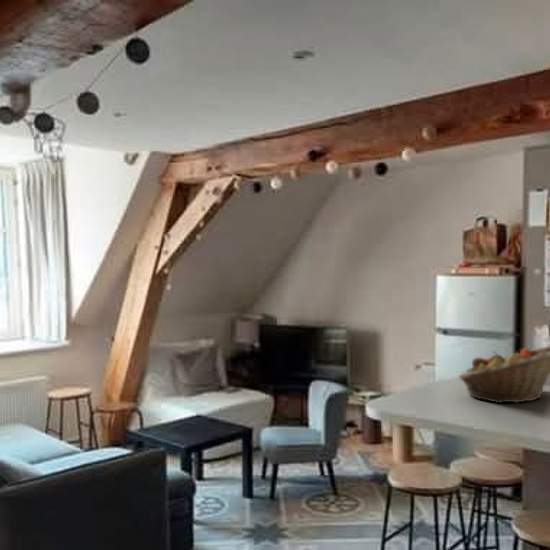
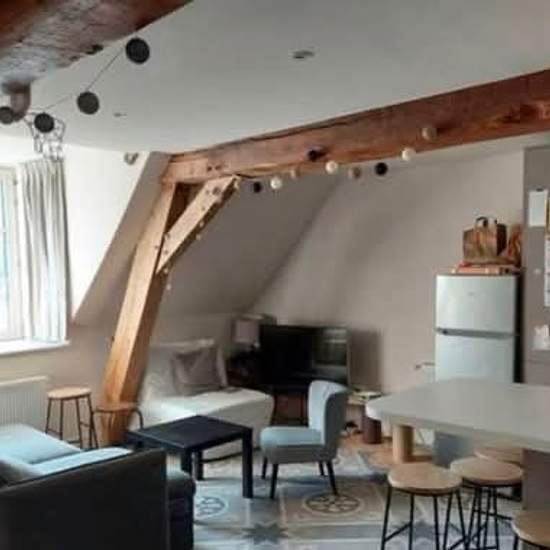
- fruit basket (509, 370)
